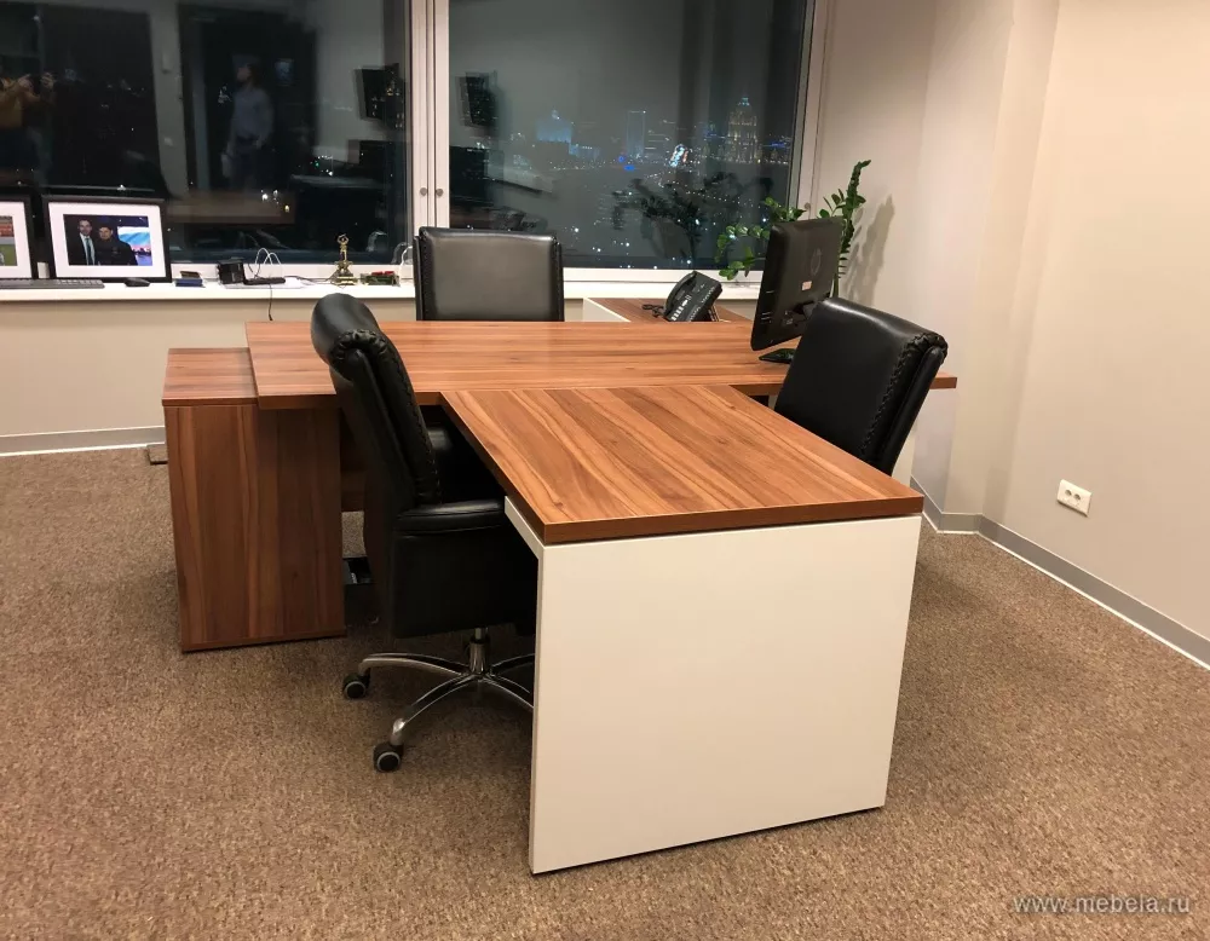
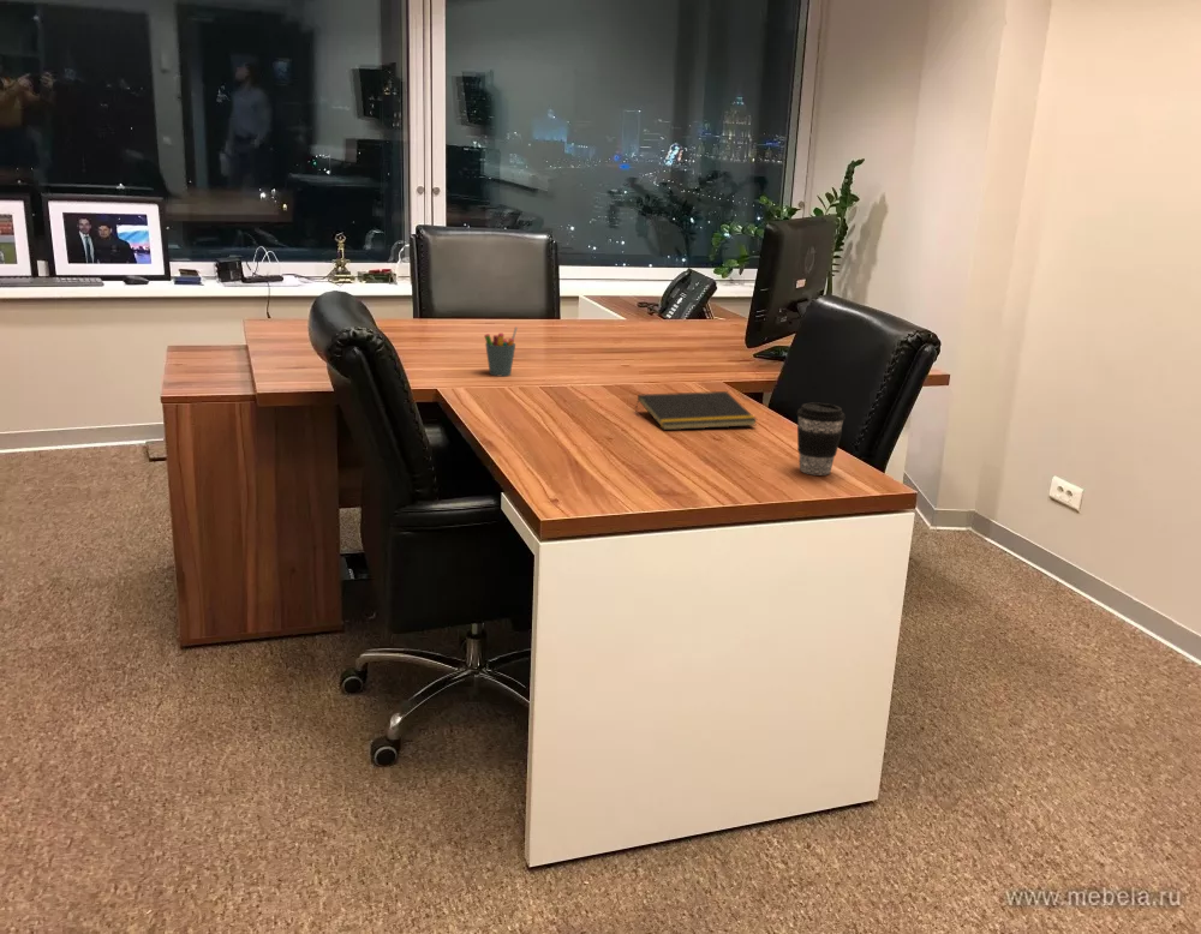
+ pen holder (500, 351)
+ notepad (697, 409)
+ coffee cup (818, 438)
